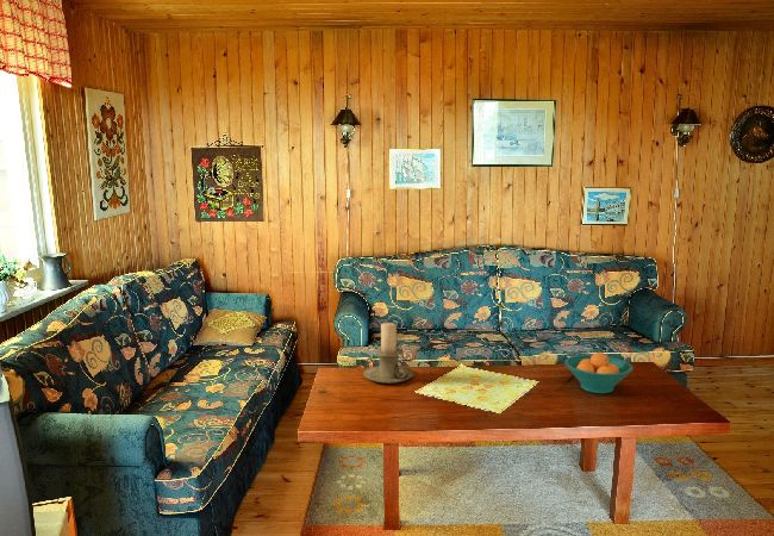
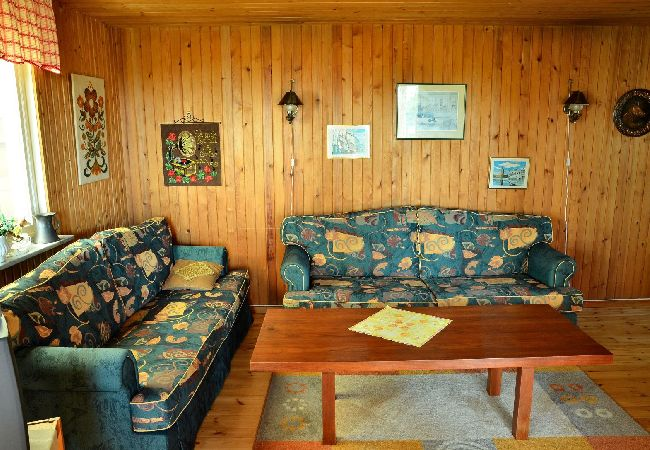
- candle holder (388, 350)
- fruit bowl (598, 370)
